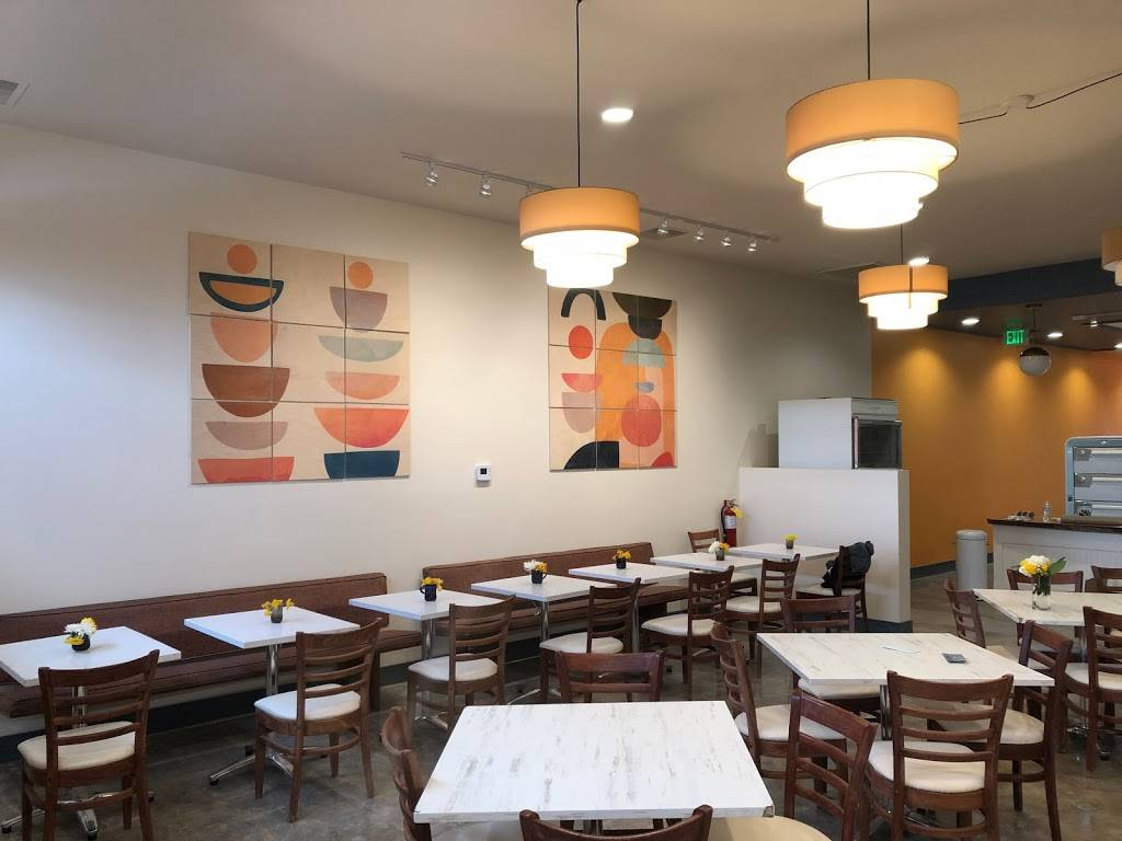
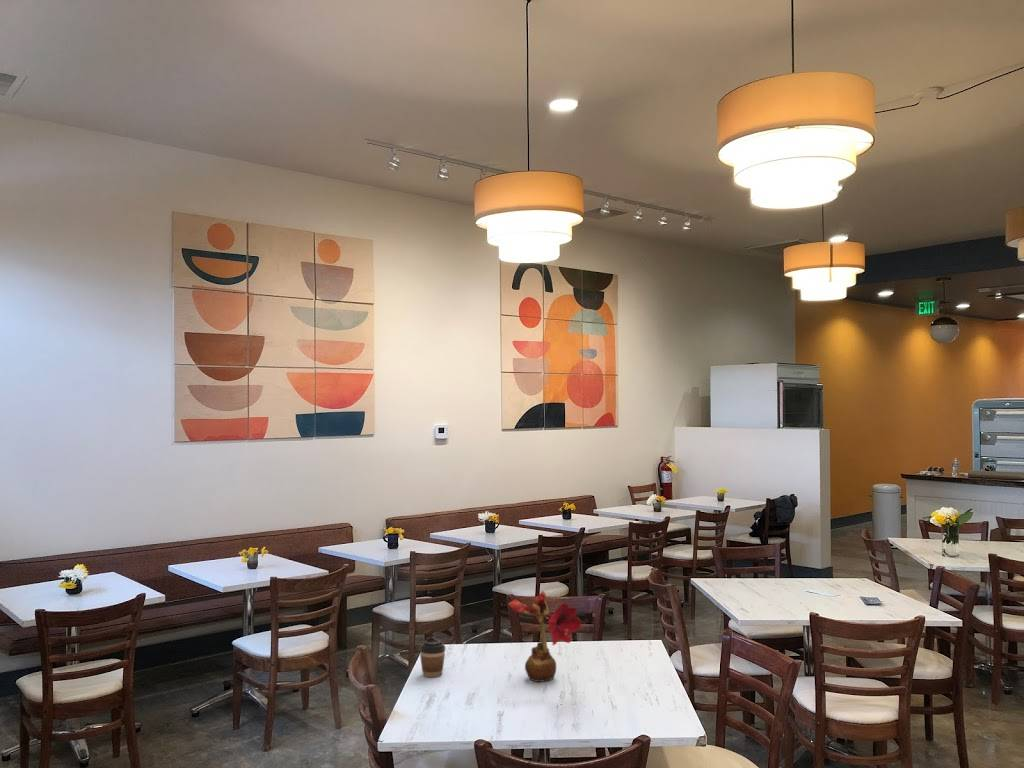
+ coffee cup (432, 656)
+ flower (545, 637)
